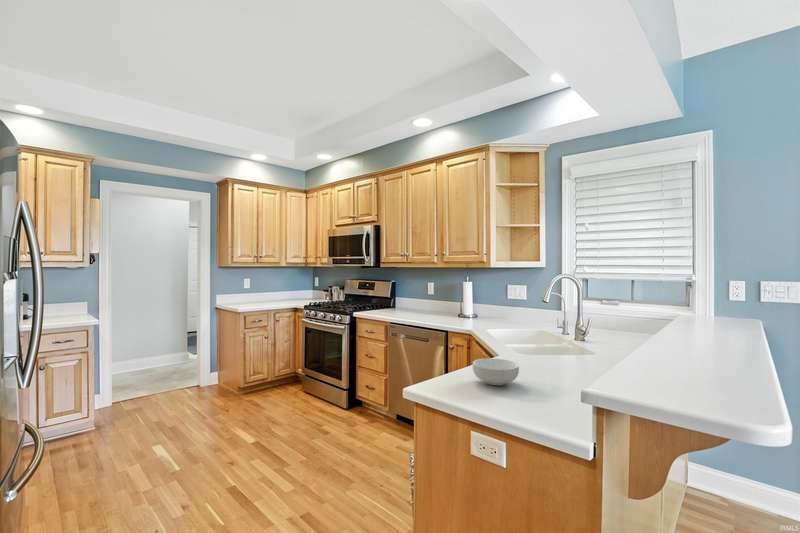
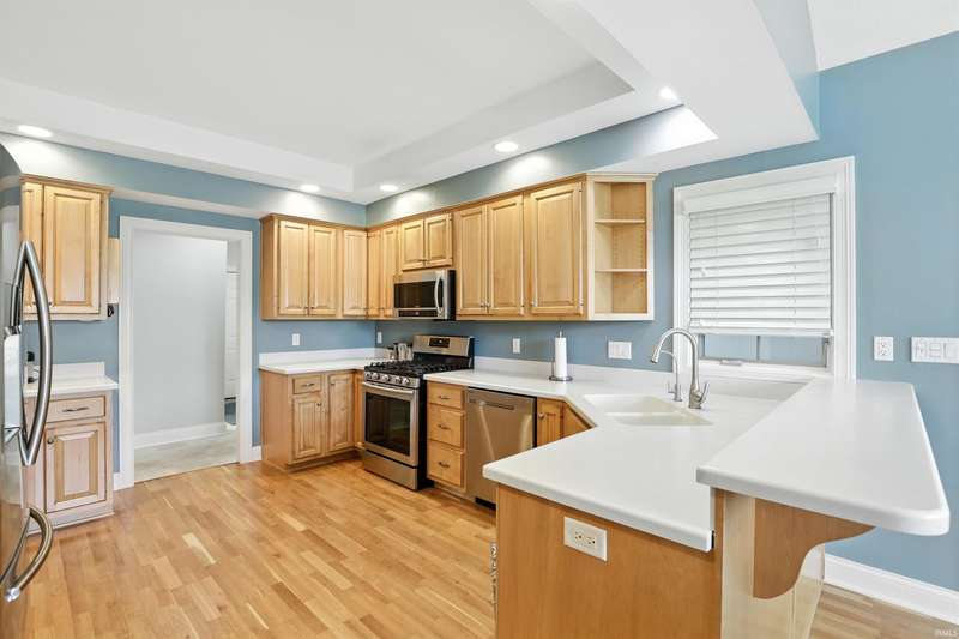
- cereal bowl (495, 372)
